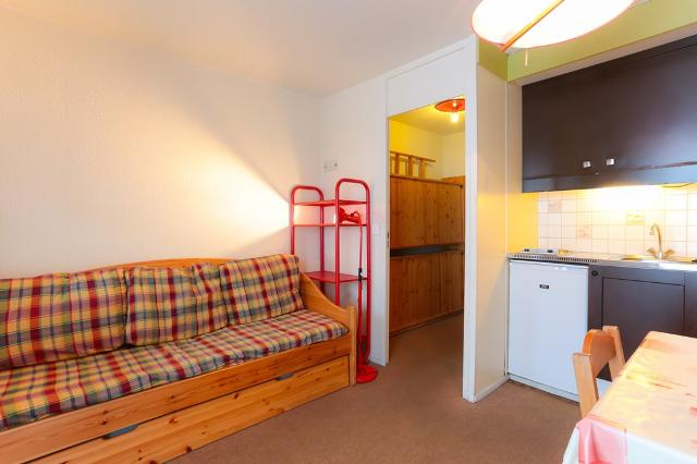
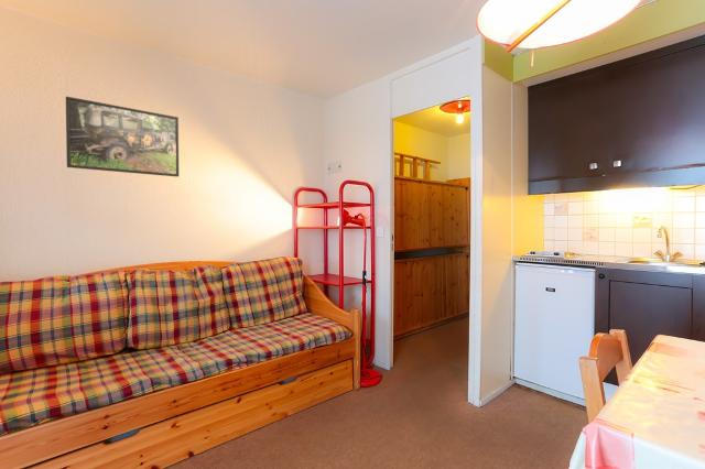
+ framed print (127, 140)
